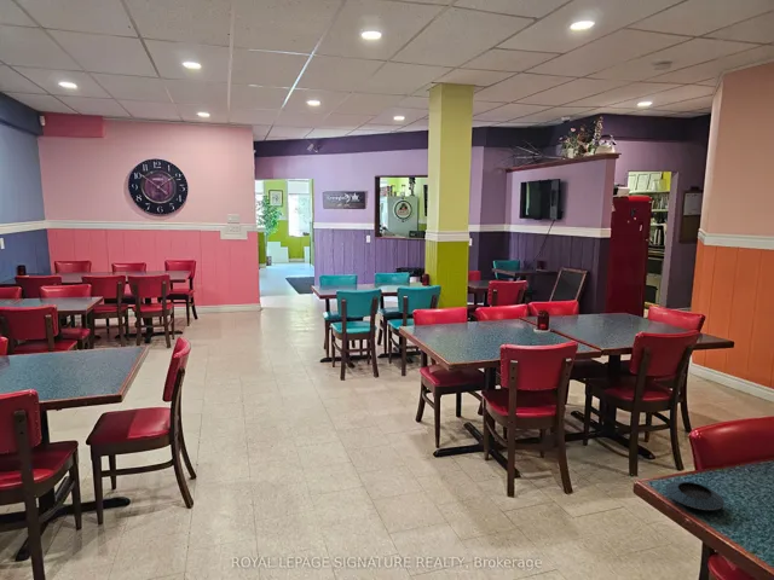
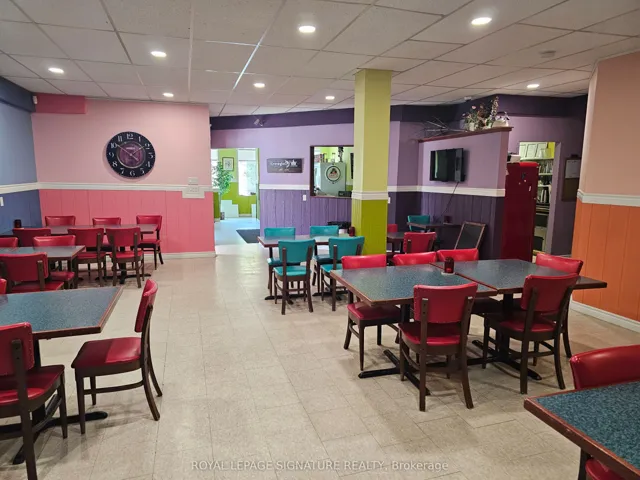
- saucer (694, 493)
